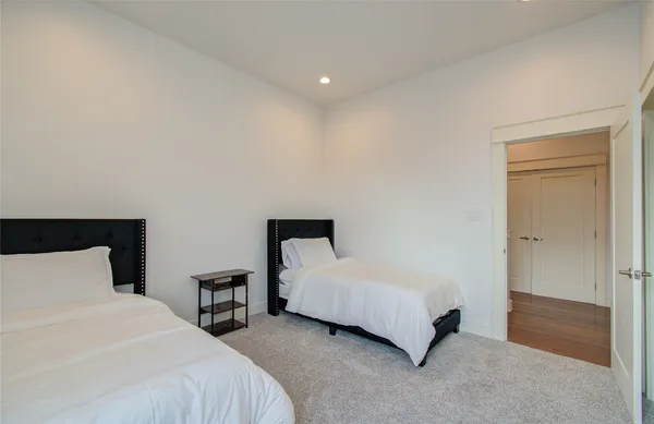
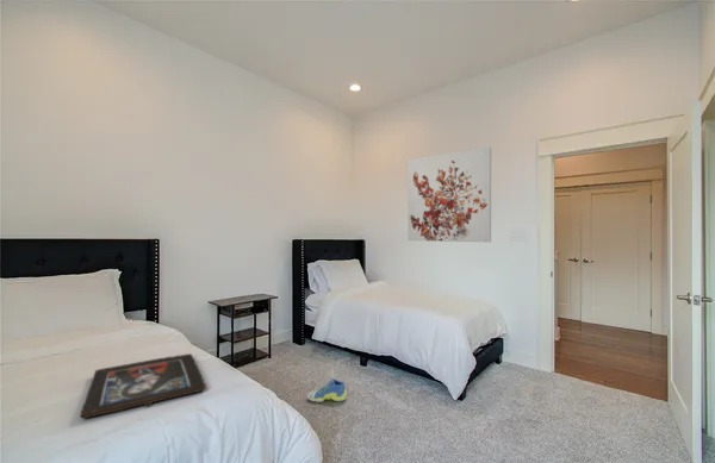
+ wall art (446, 198)
+ sneaker (327, 388)
+ religious icon (147, 380)
